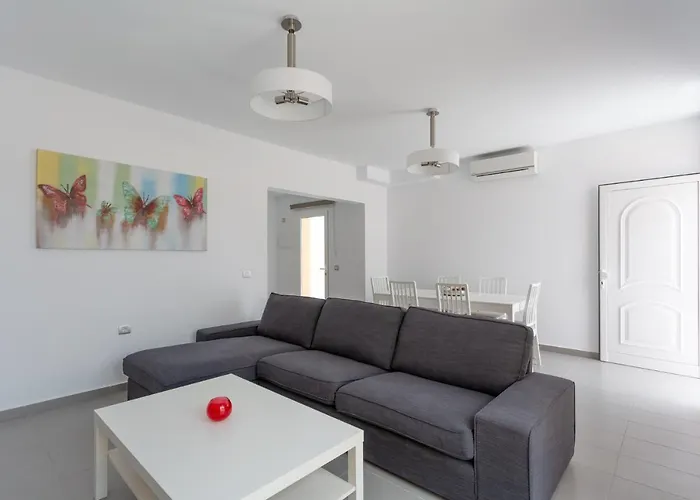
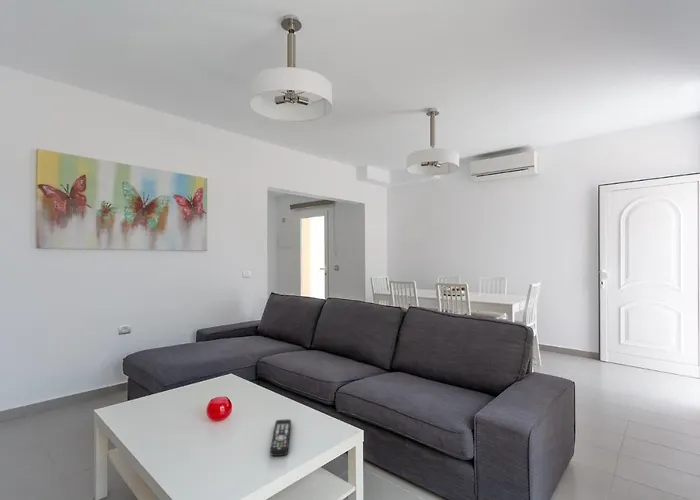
+ remote control (281, 436)
